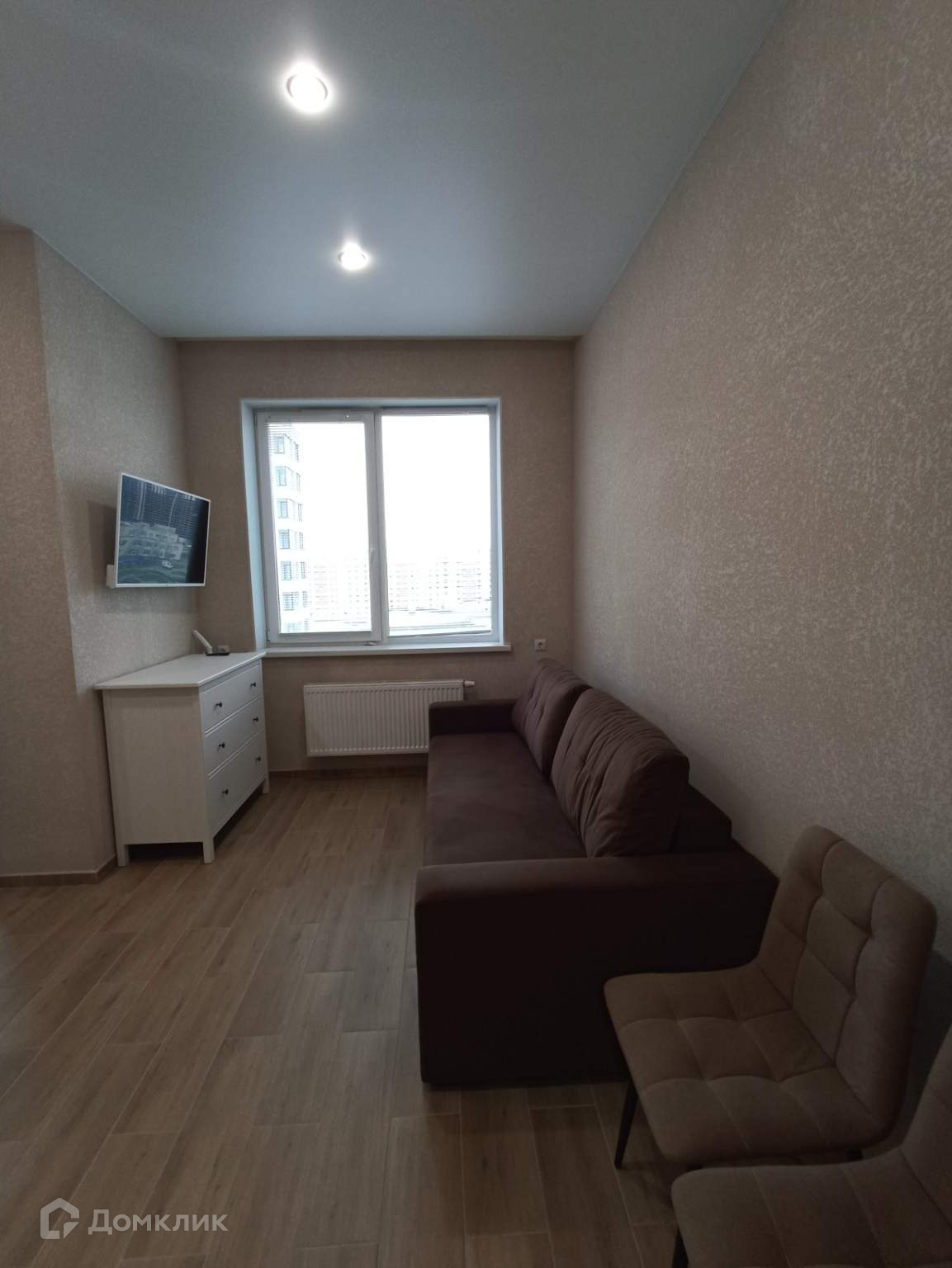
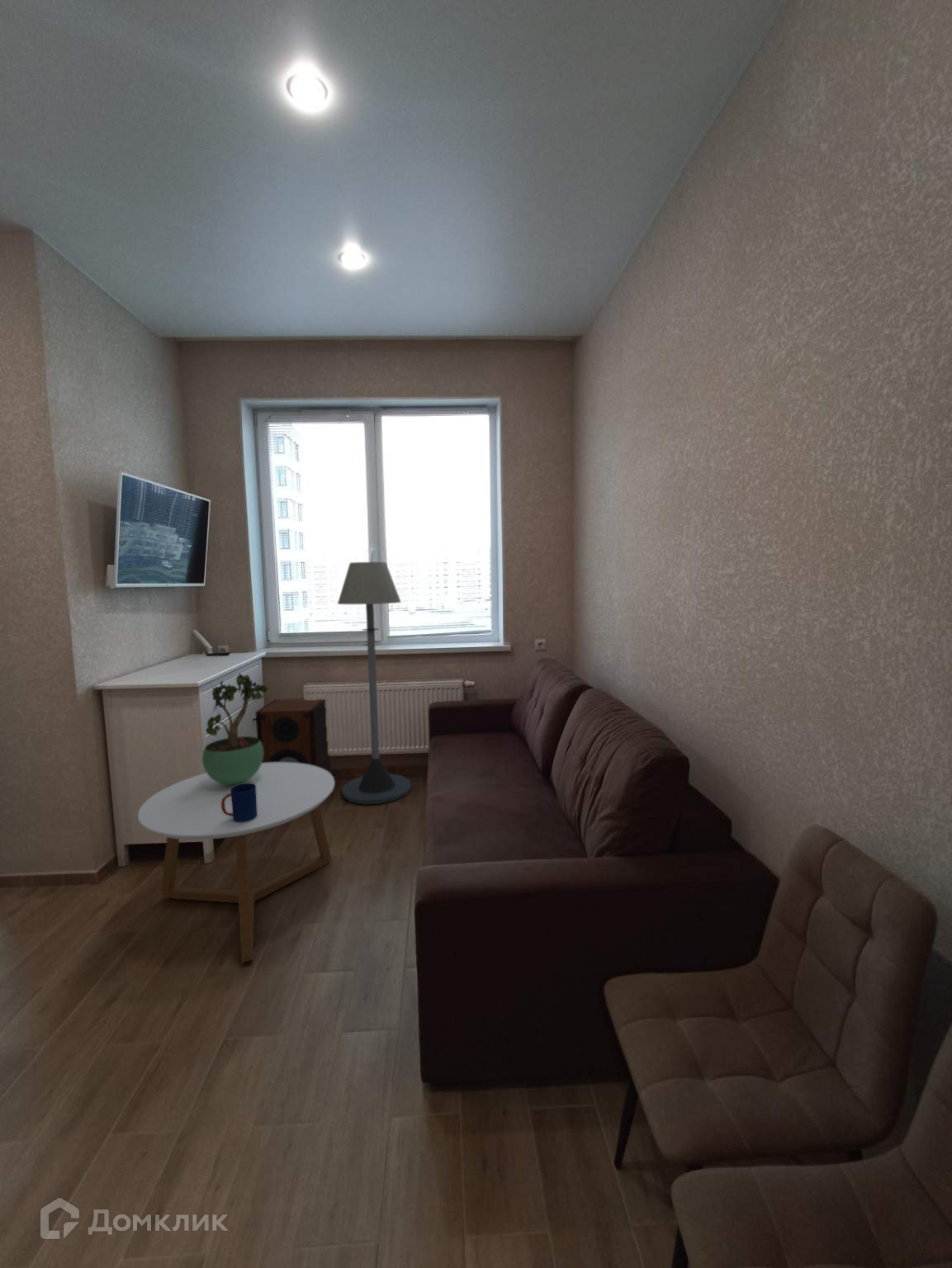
+ floor lamp (372, 679)
+ speaker (295, 750)
+ potted plant (234, 727)
+ coffee table (246, 846)
+ mug (239, 803)
